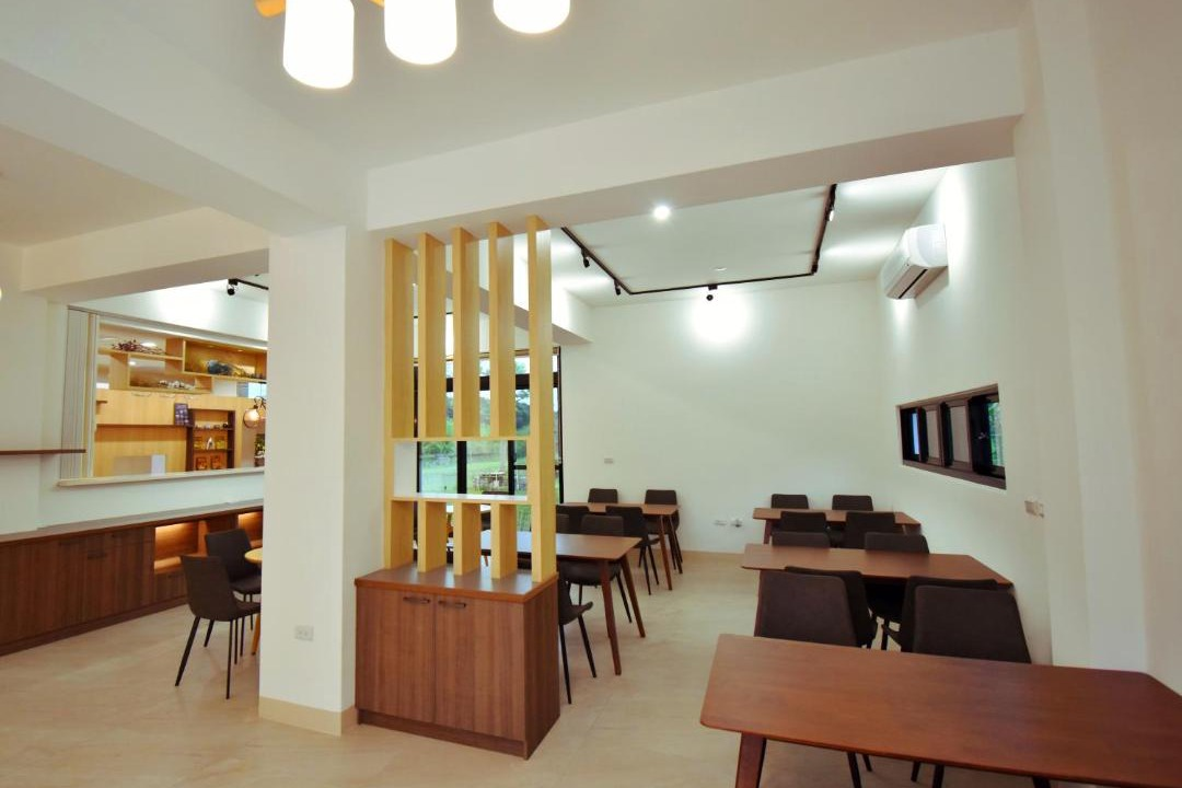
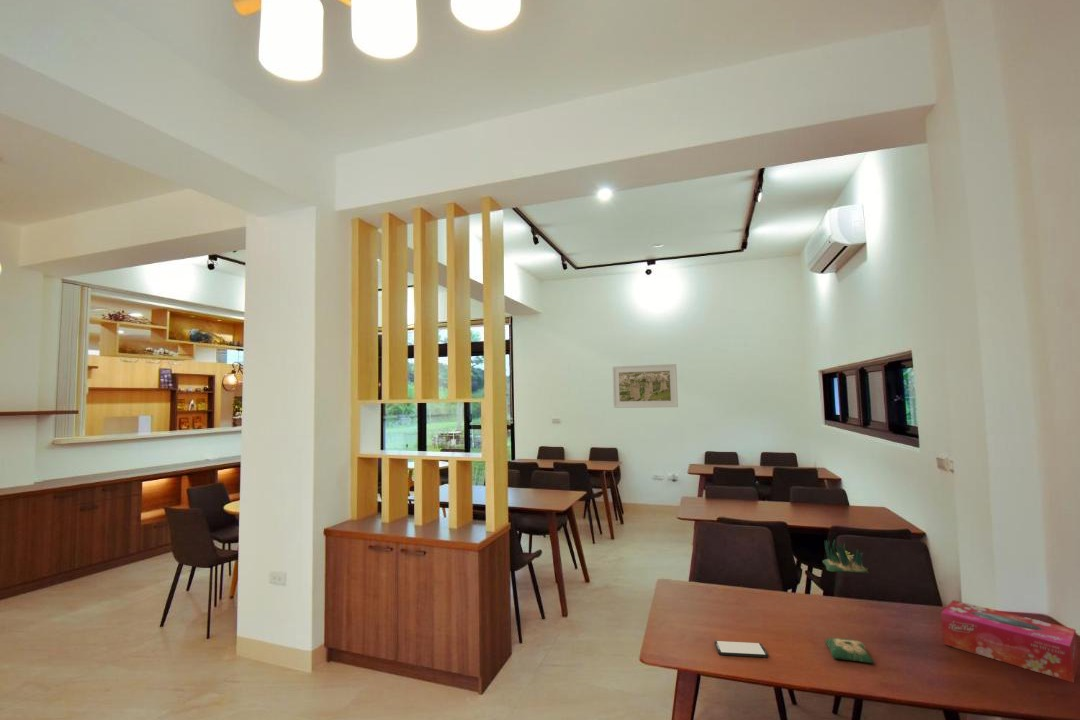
+ plant (845, 571)
+ tissue box (1006, 637)
+ smartphone (740, 648)
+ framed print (644, 386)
